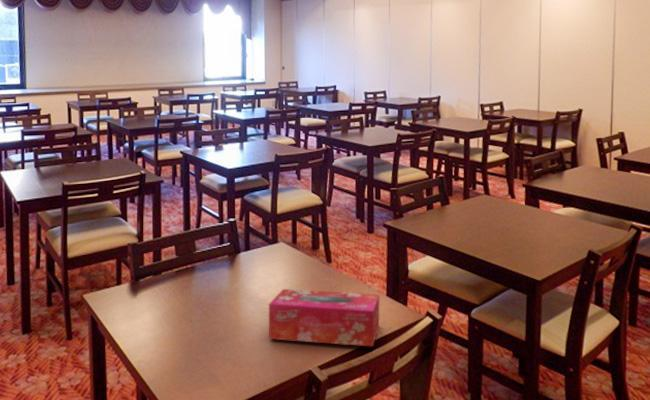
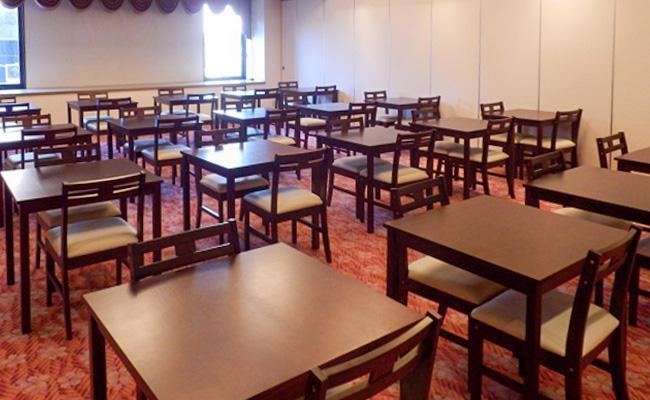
- tissue box (325, 316)
